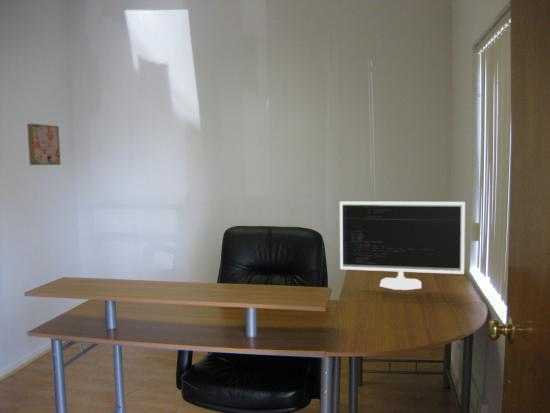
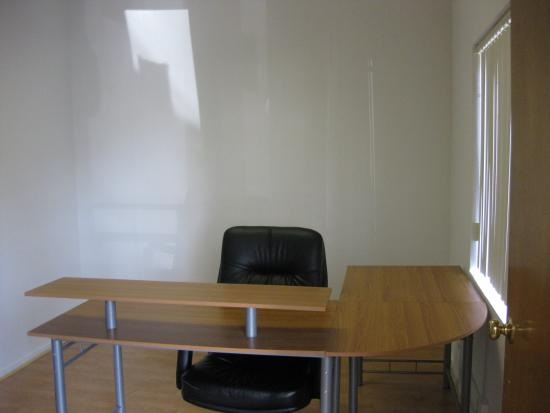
- computer monitor (400, 243)
- wall art (44, 145)
